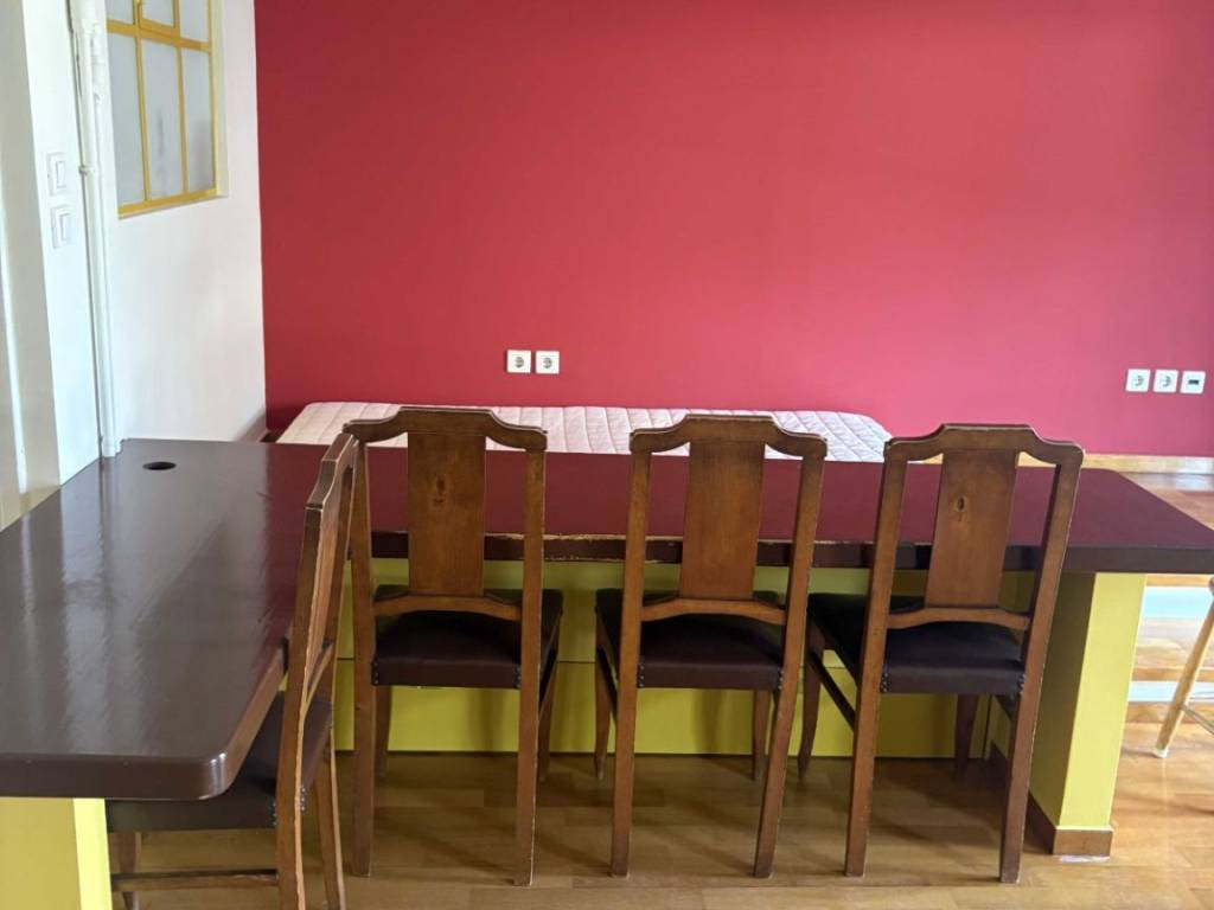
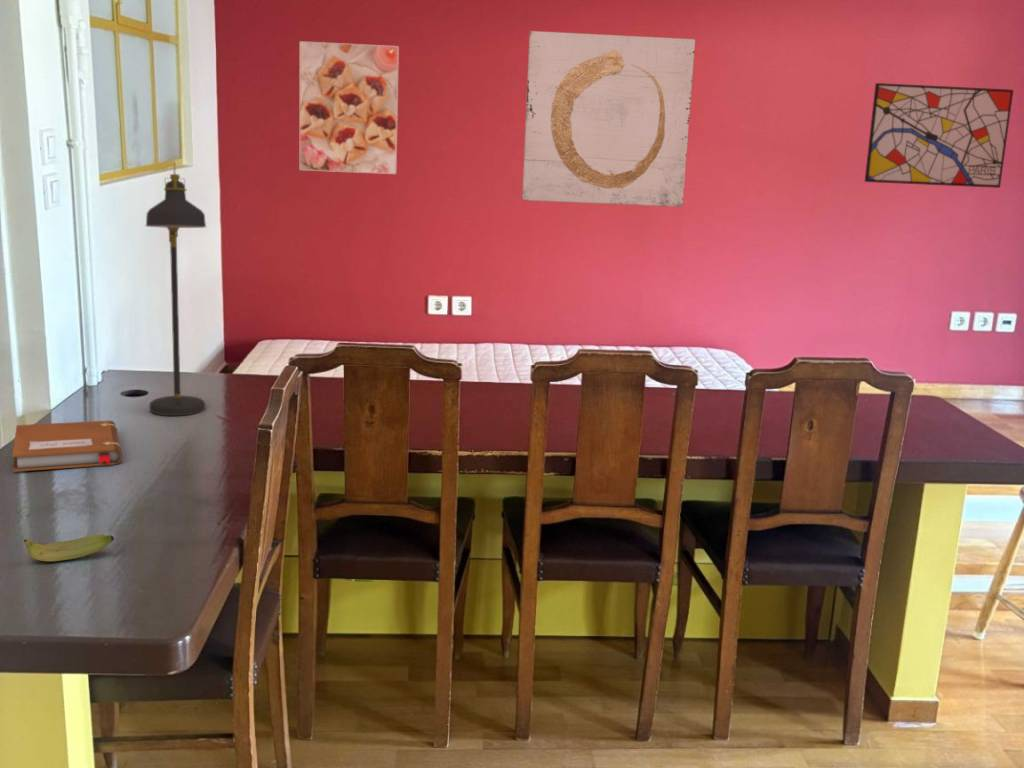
+ banana (69, 547)
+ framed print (348, 108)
+ wall art (938, 136)
+ wall art (607, 120)
+ notebook (68, 445)
+ desk lamp (175, 291)
